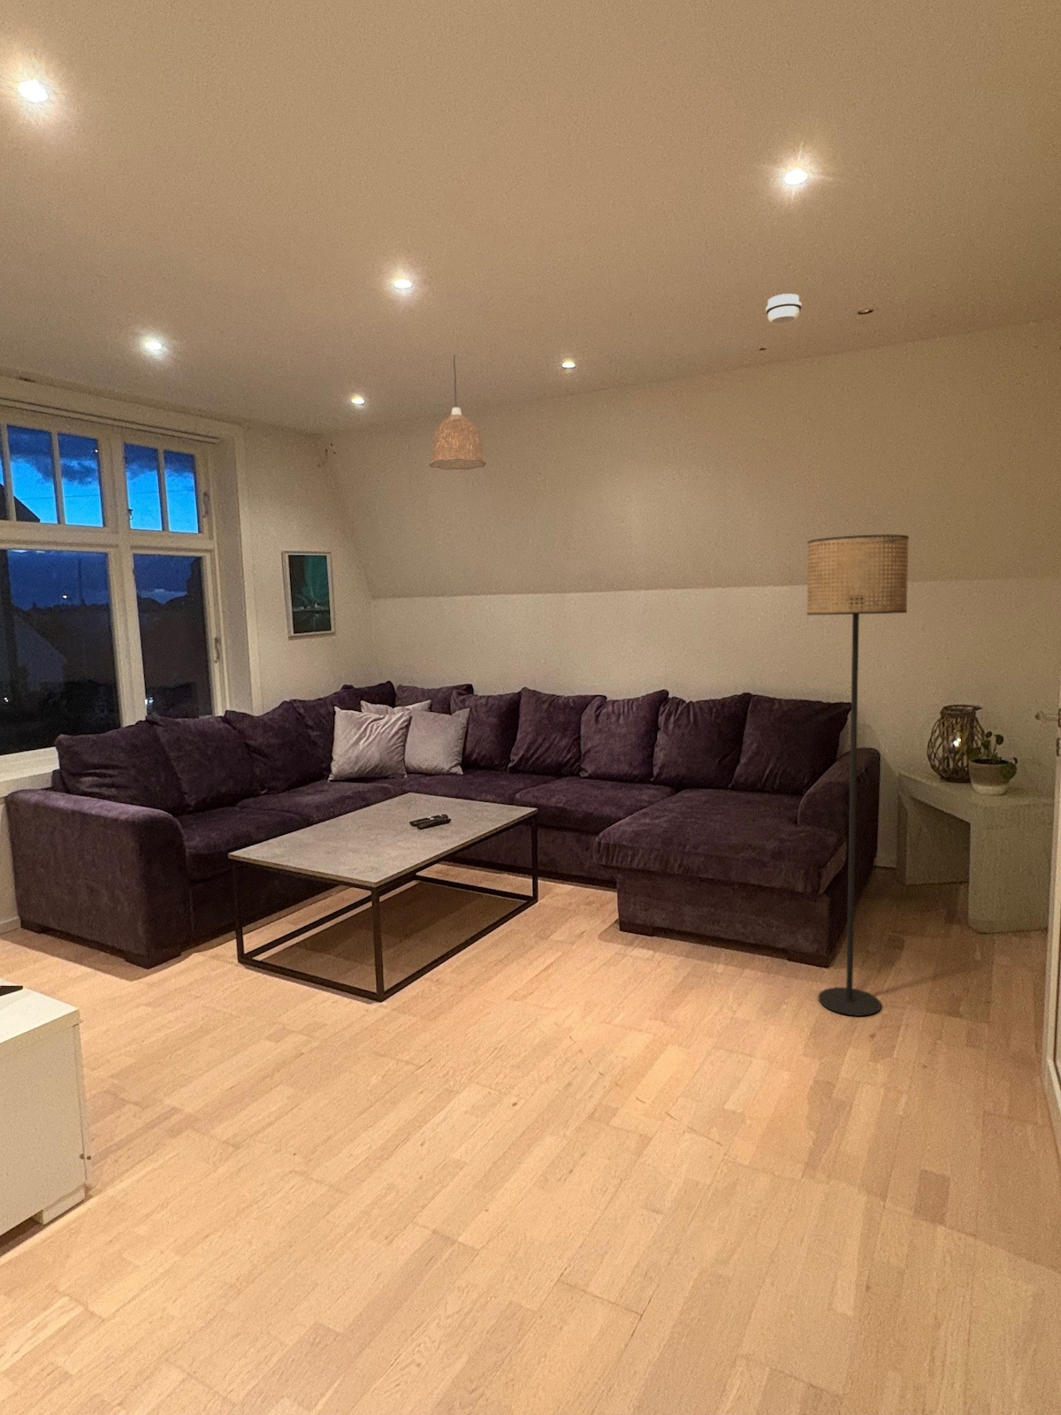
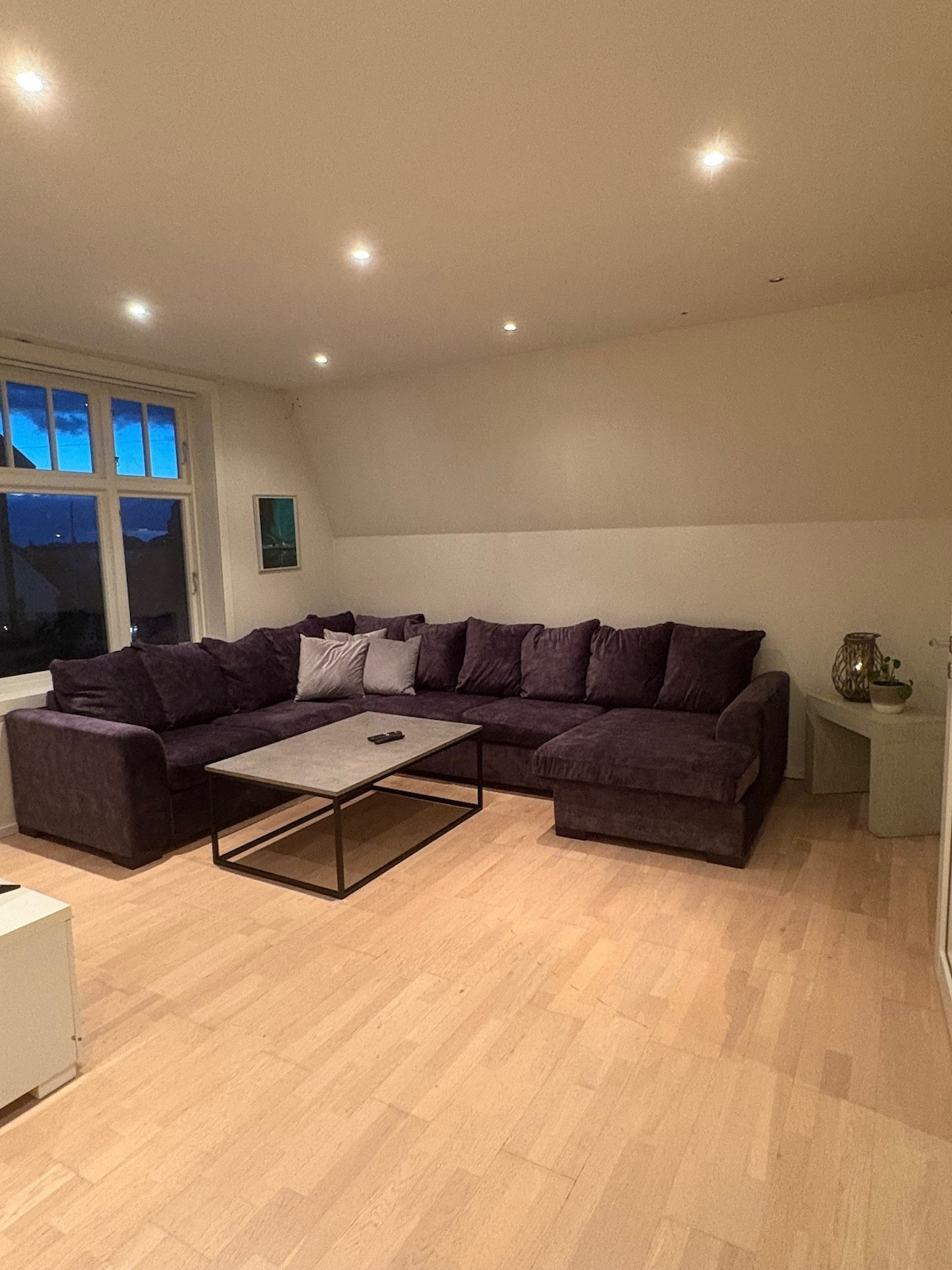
- floor lamp (853, 778)
- pendant lamp (456, 410)
- smoke detector (783, 310)
